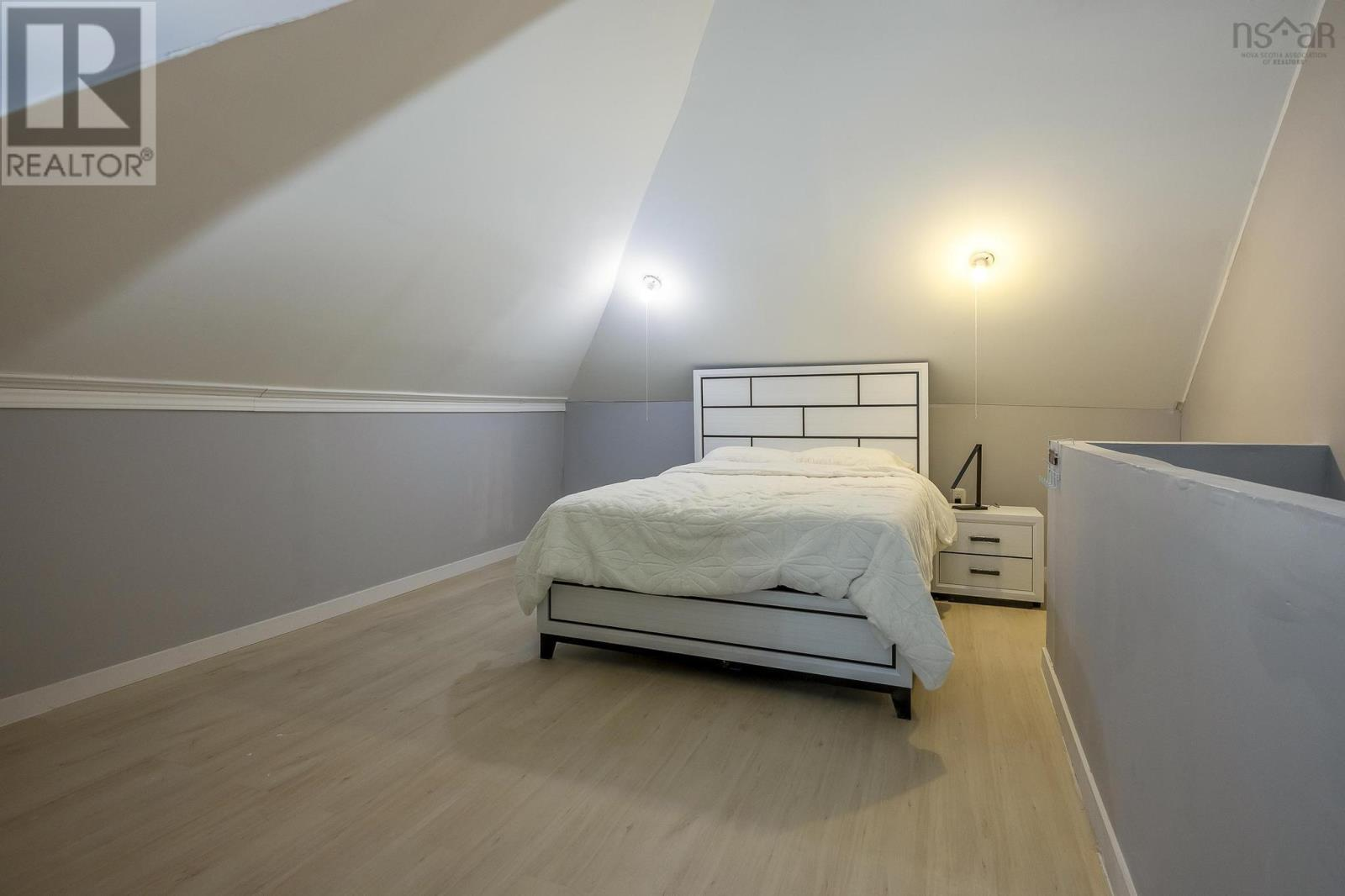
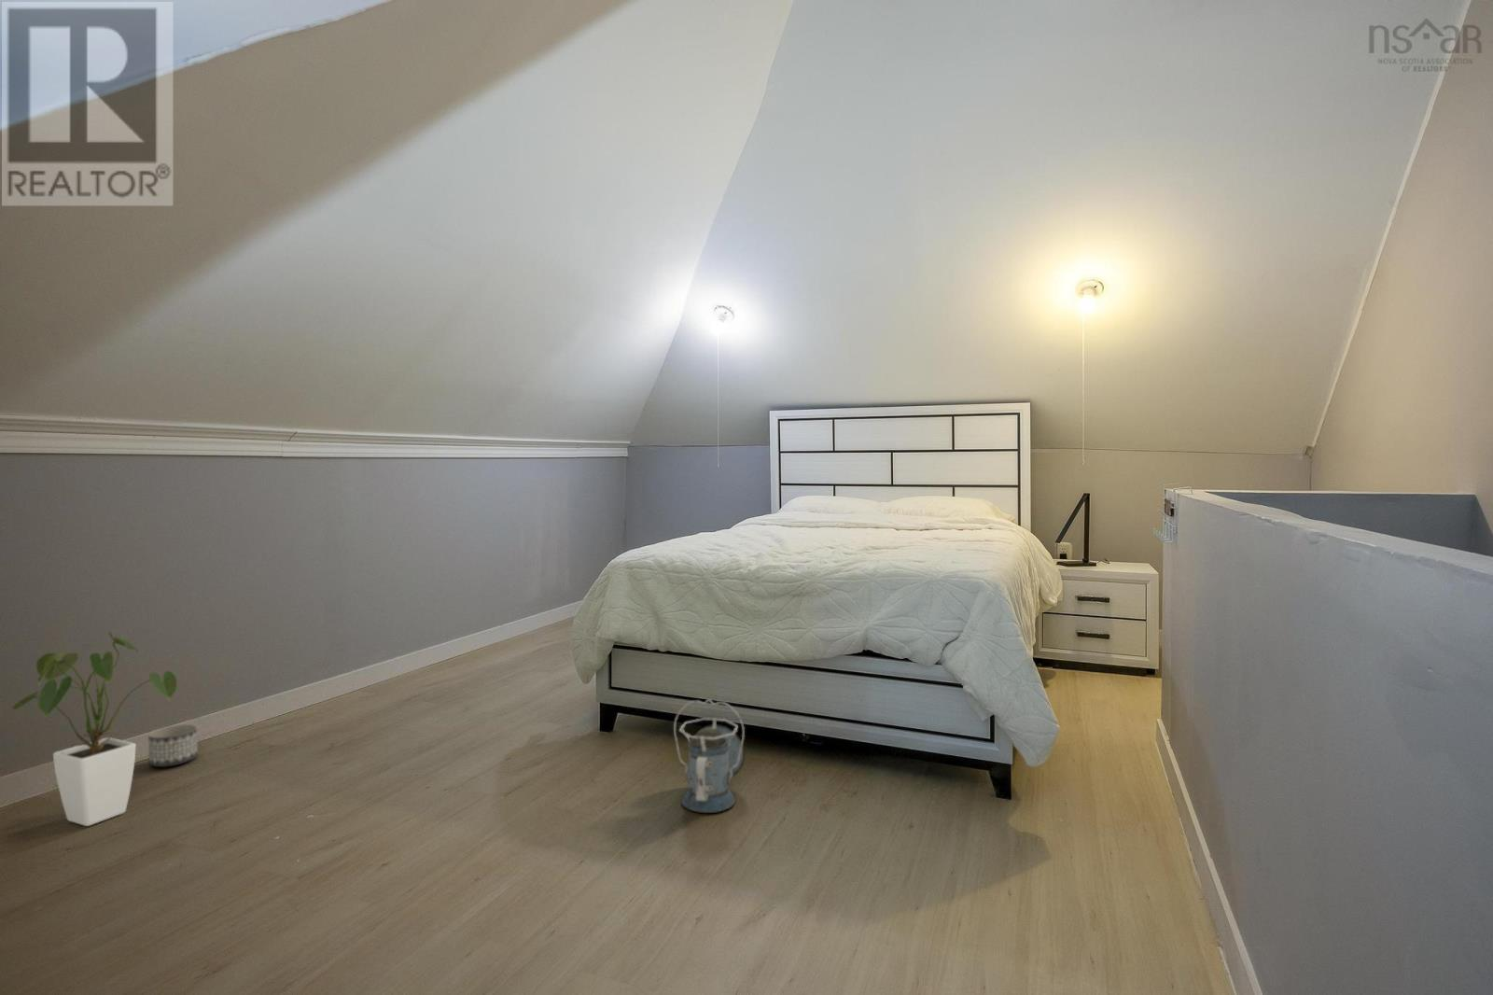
+ lantern (709, 747)
+ house plant (109, 725)
+ planter (173, 746)
